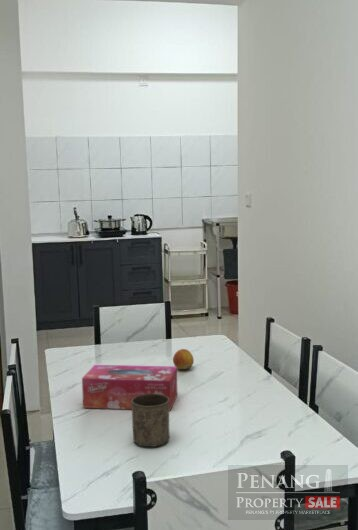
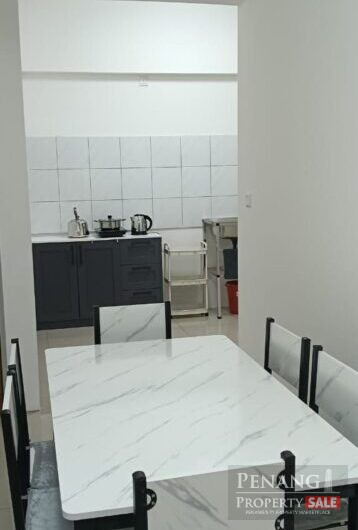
- tissue box (131, 386)
- fruit (183, 358)
- cup (150, 419)
